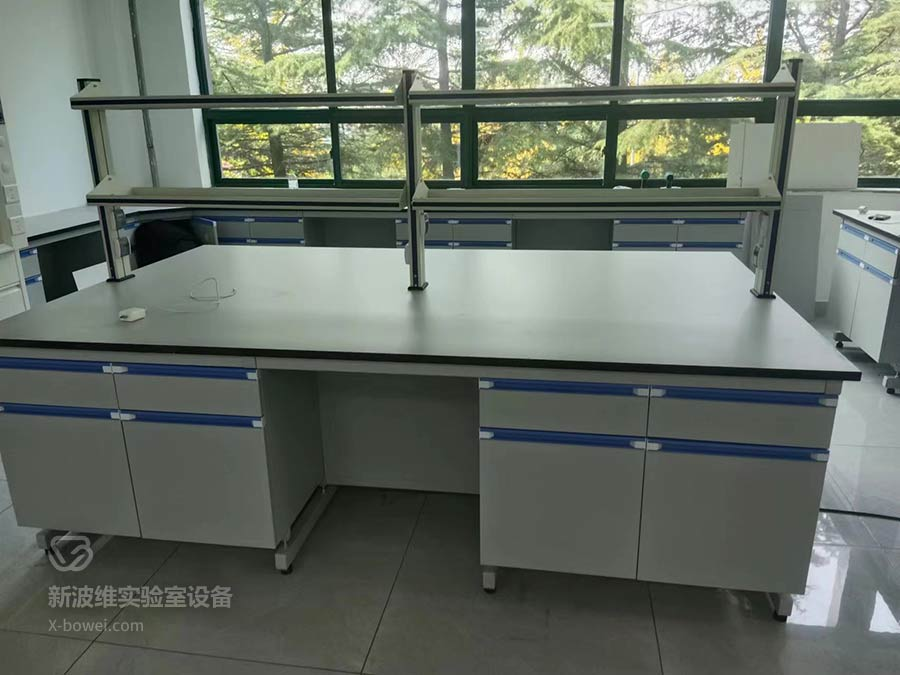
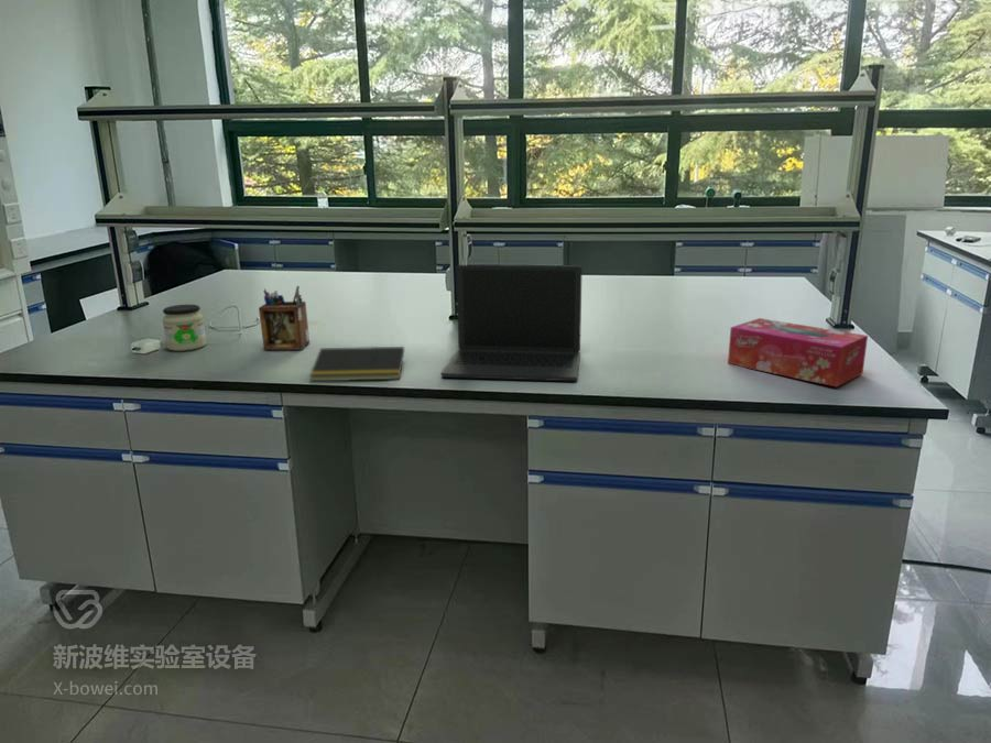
+ jar (184, 327)
+ tissue box (795, 350)
+ desk organizer (283, 317)
+ laptop (513, 319)
+ notepad (358, 362)
